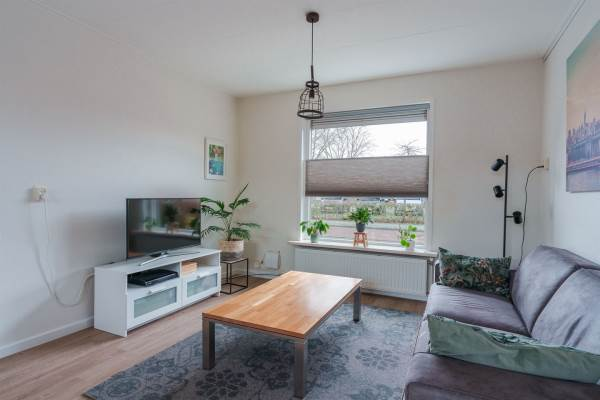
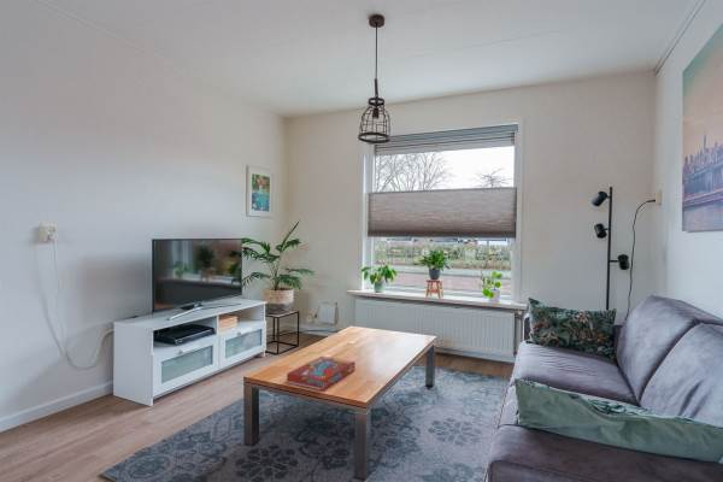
+ snack box (322, 371)
